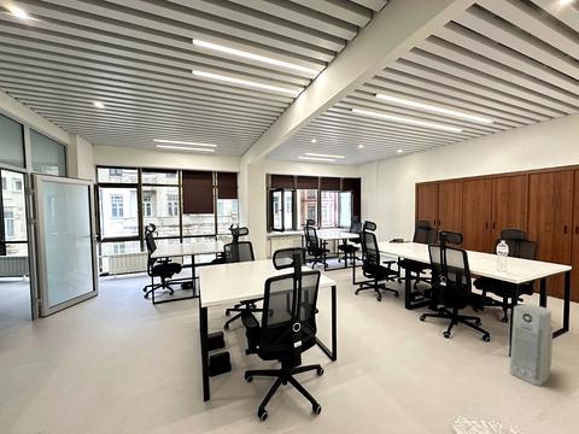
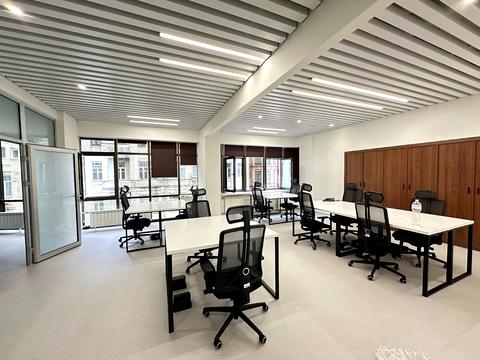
- air purifier (532, 341)
